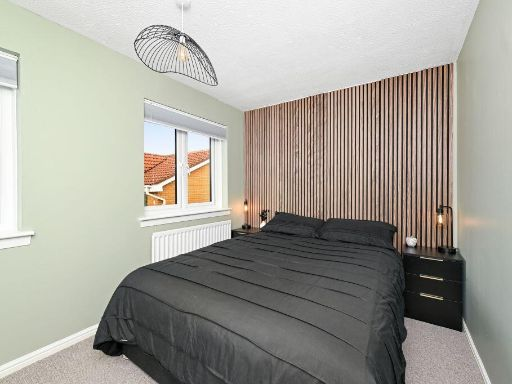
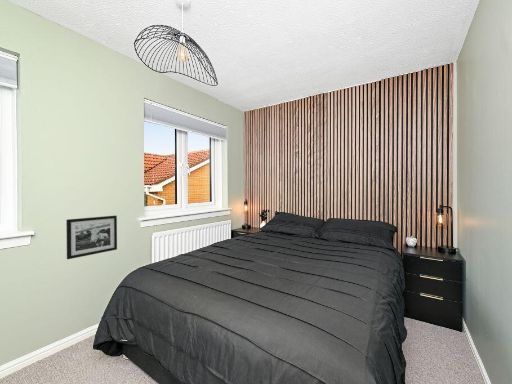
+ picture frame (93, 235)
